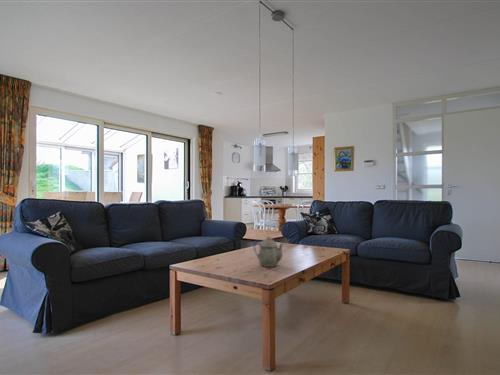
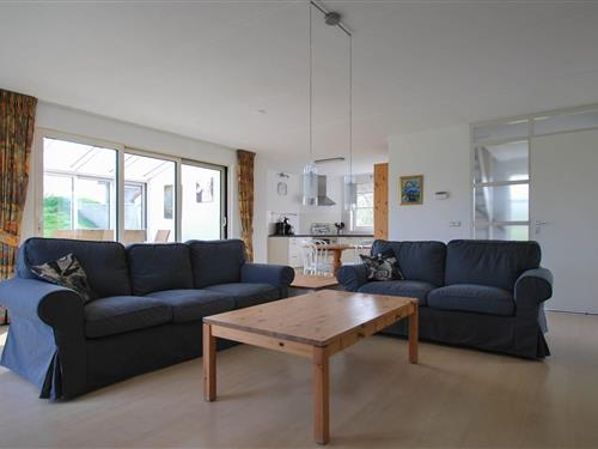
- teapot (268, 250)
